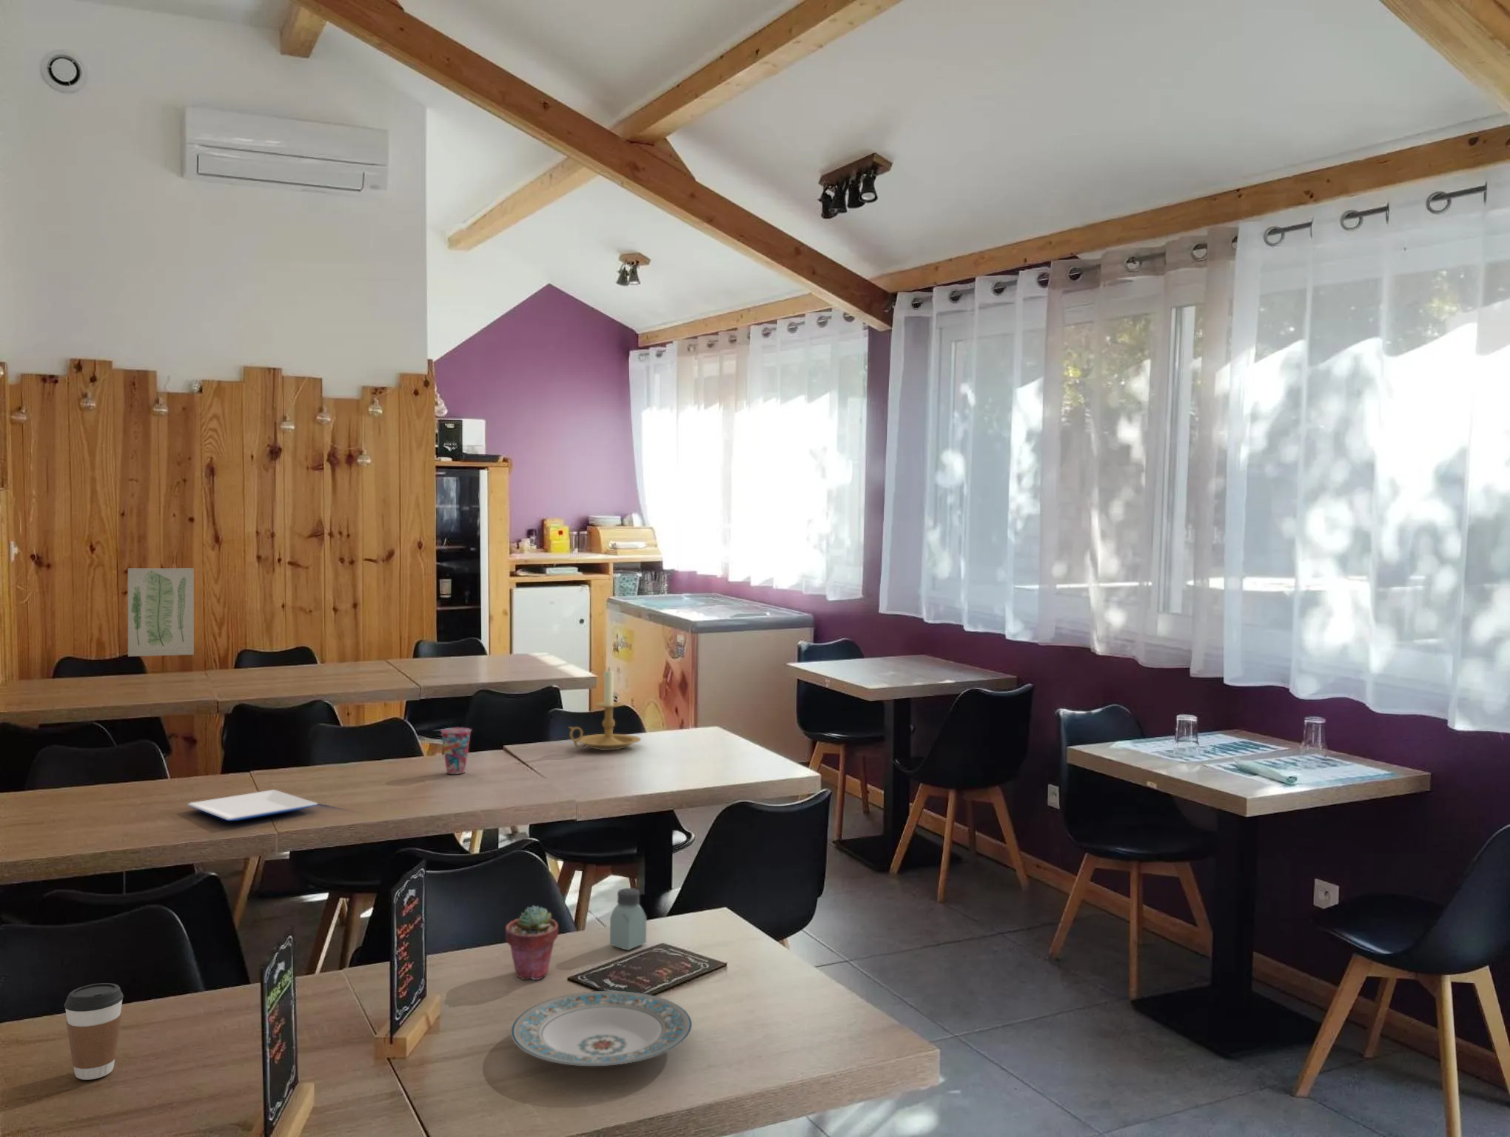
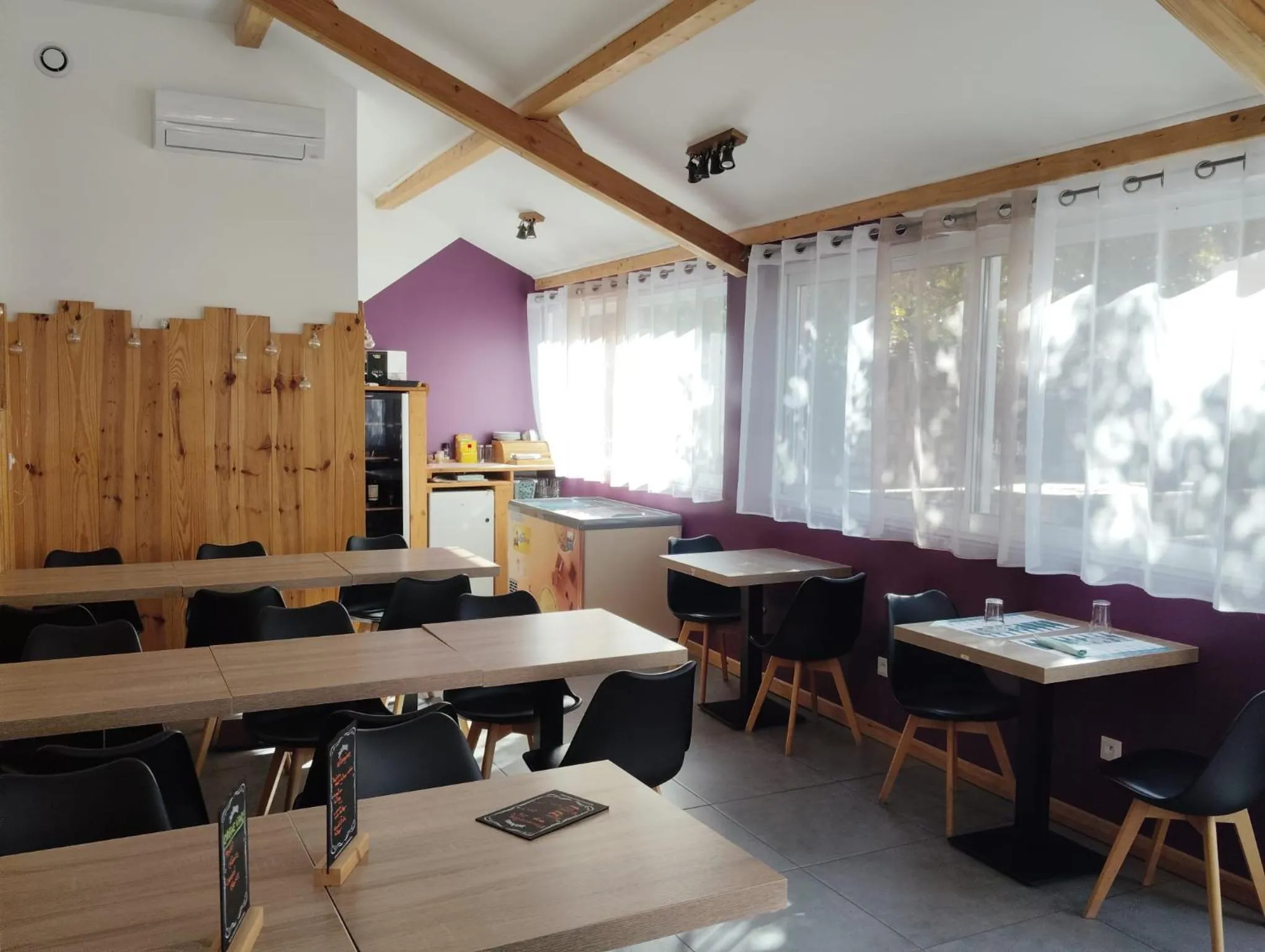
- saltshaker (628, 917)
- wall art (161, 611)
- plate (602, 1035)
- plate (252, 806)
- coffee cup (94, 1031)
- potted succulent (531, 939)
- cup (457, 751)
- candle holder (608, 707)
